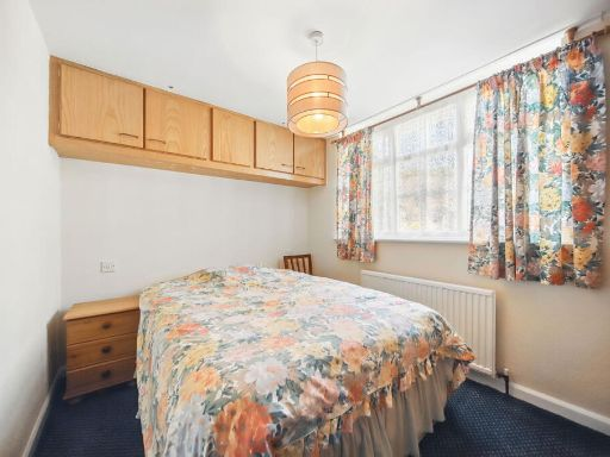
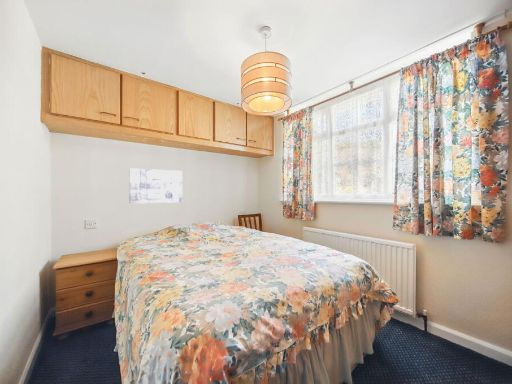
+ wall art (157, 186)
